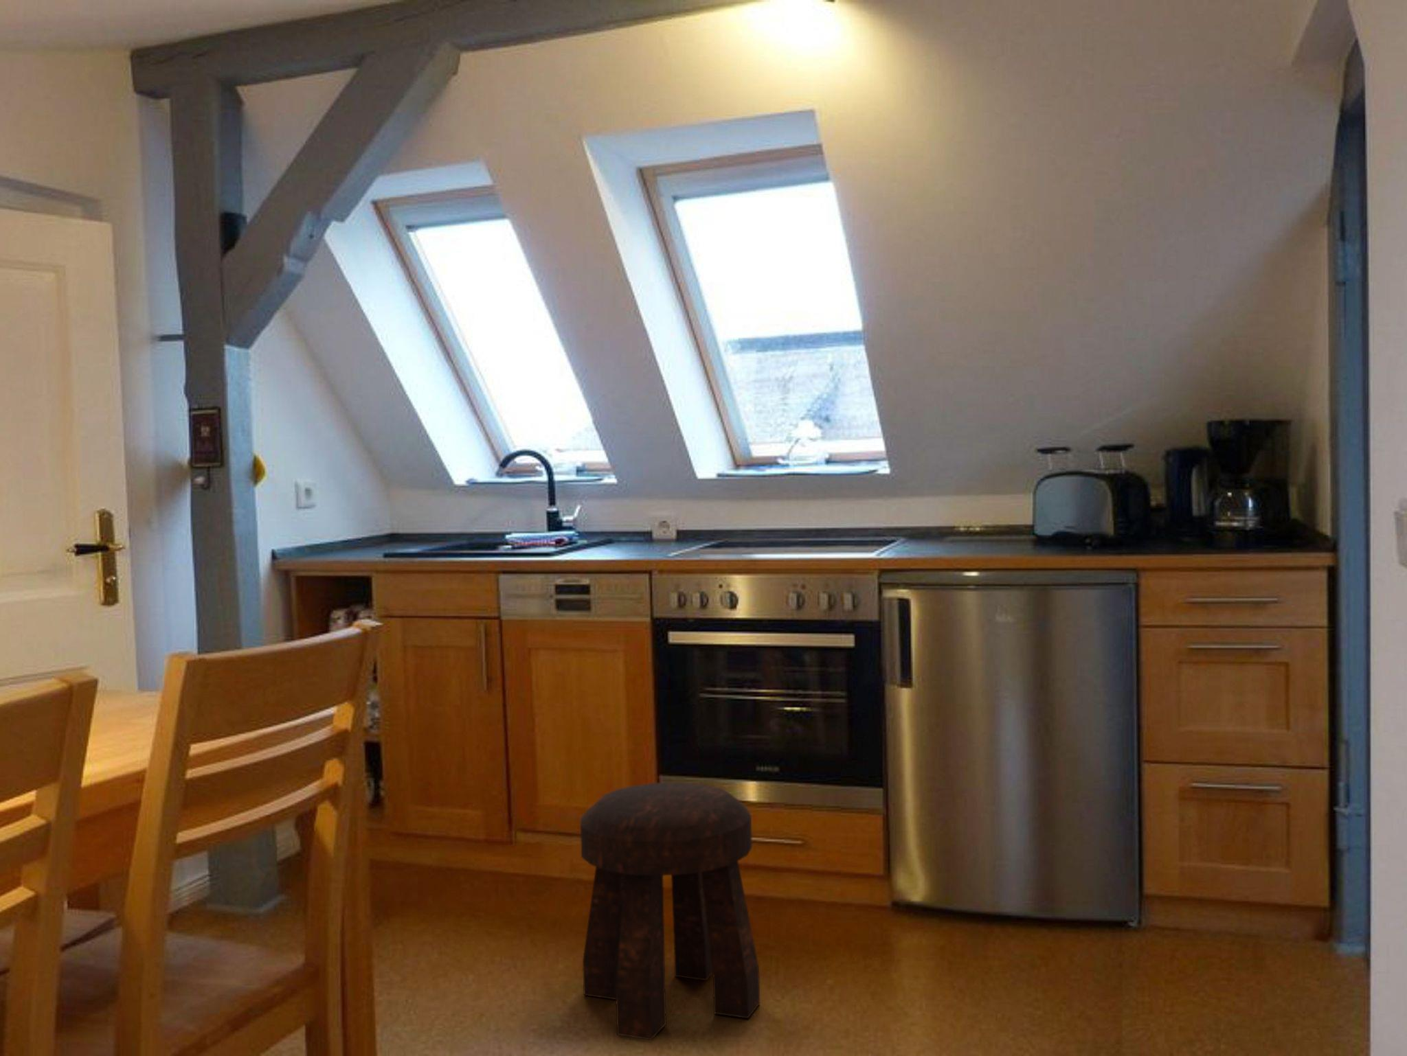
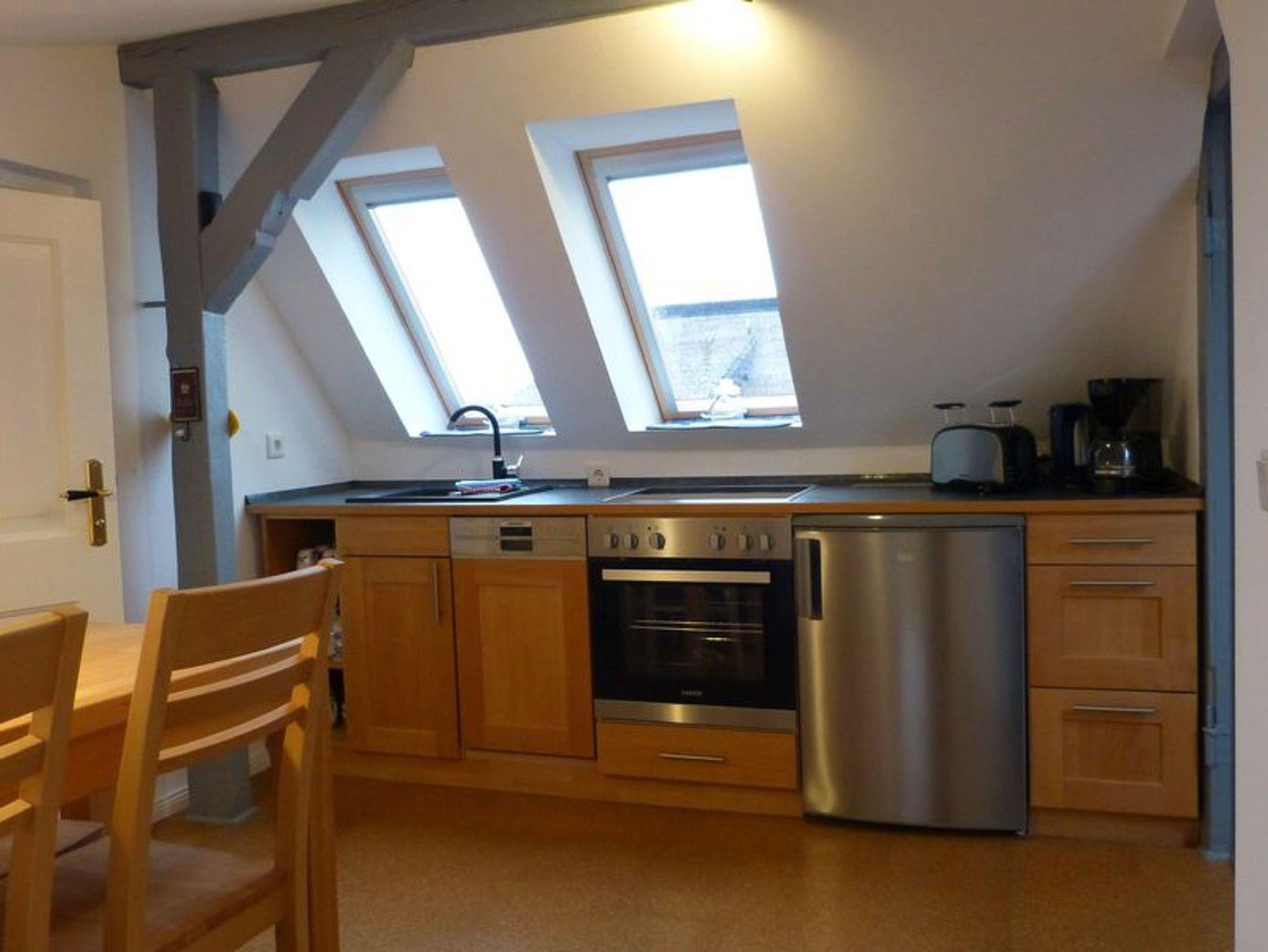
- stool (672, 897)
